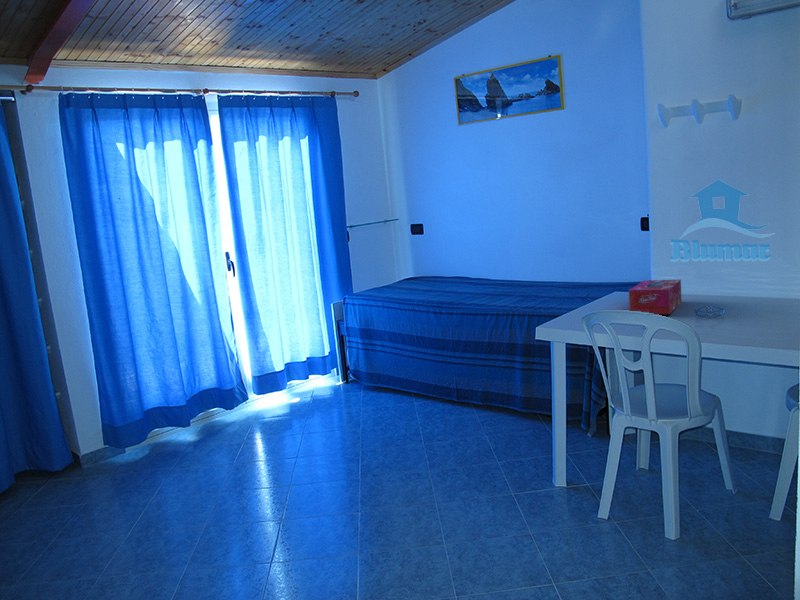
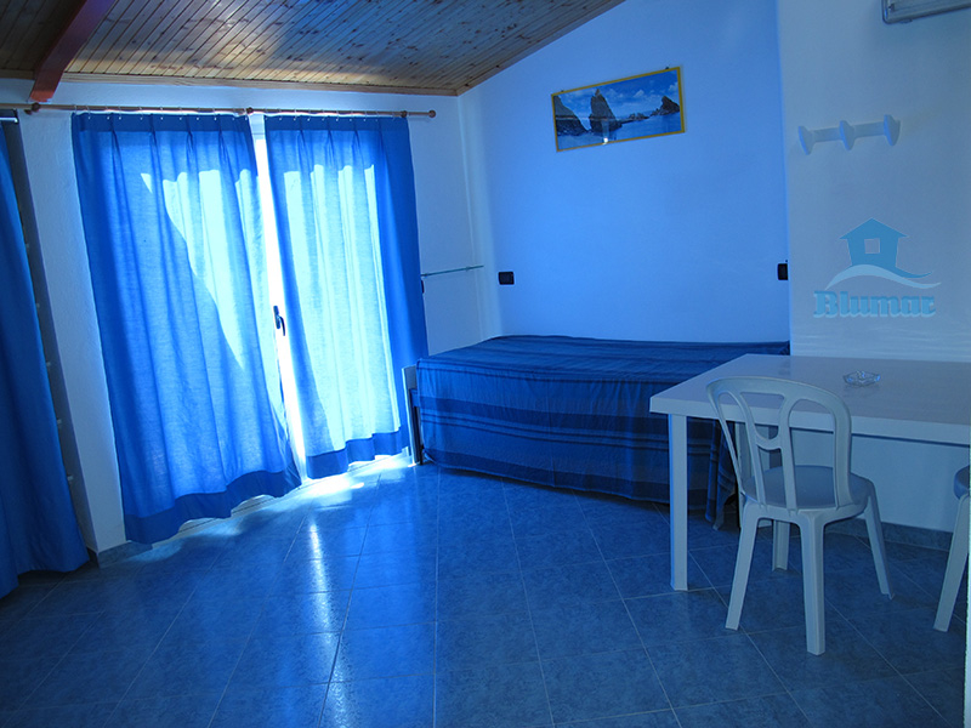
- tissue box (656, 296)
